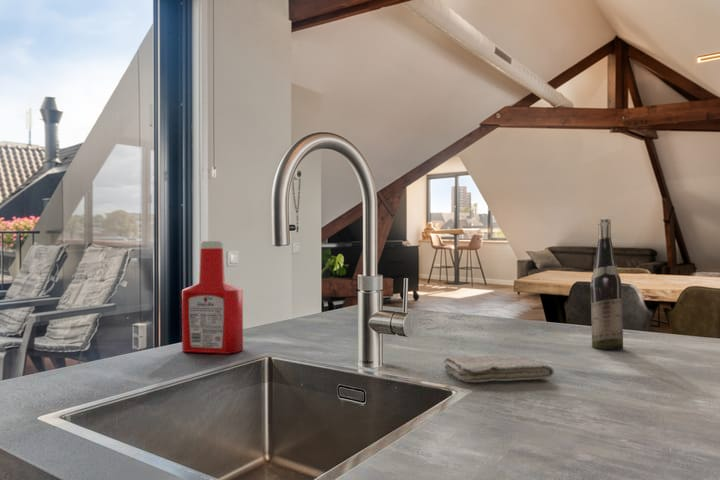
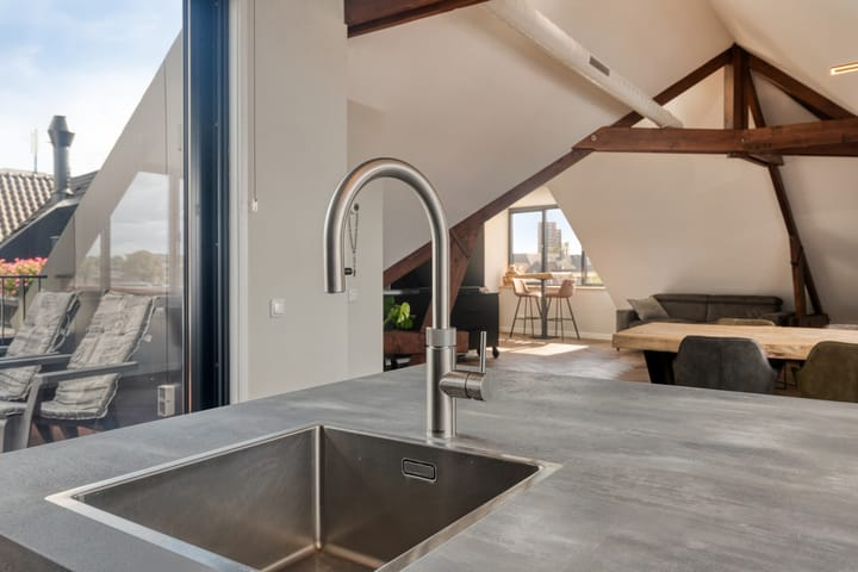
- wine bottle (605, 283)
- soap bottle (212, 295)
- washcloth (495, 366)
